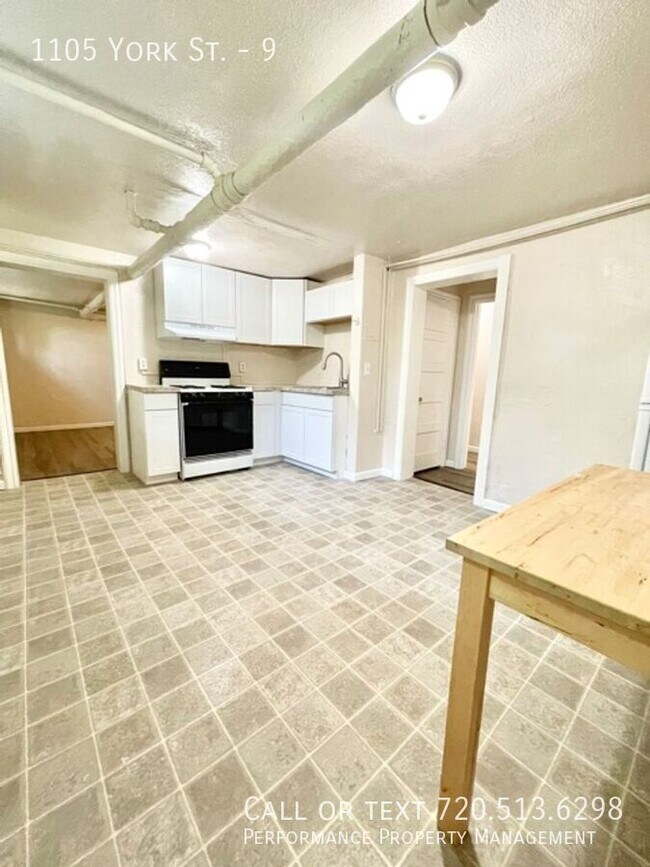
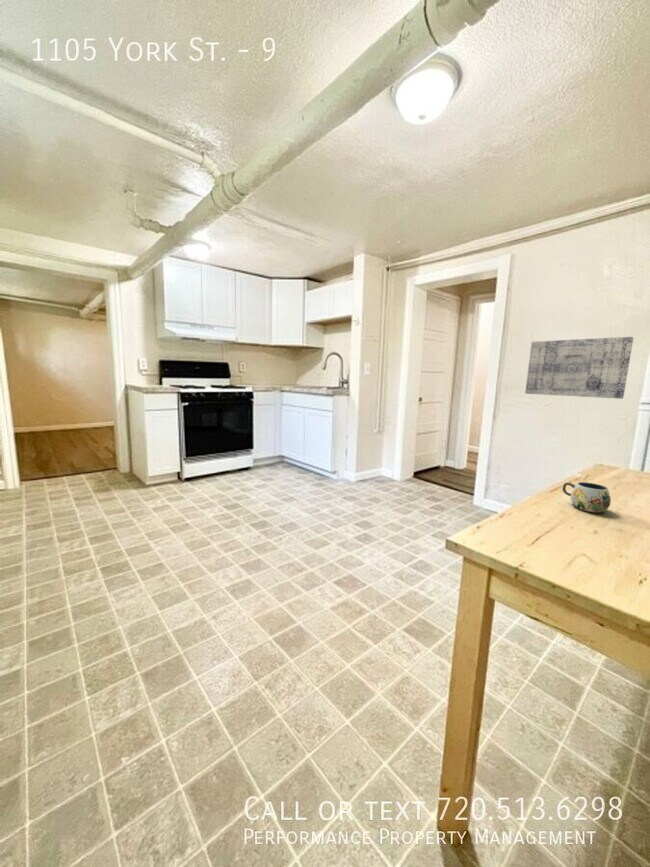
+ mug (585, 495)
+ wall art (574, 368)
